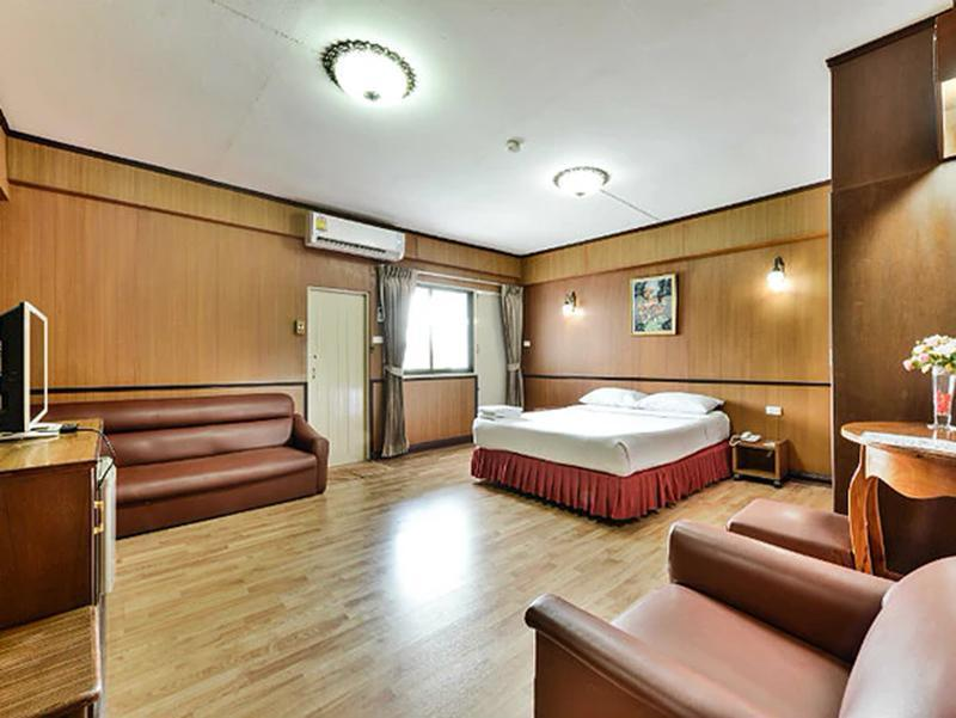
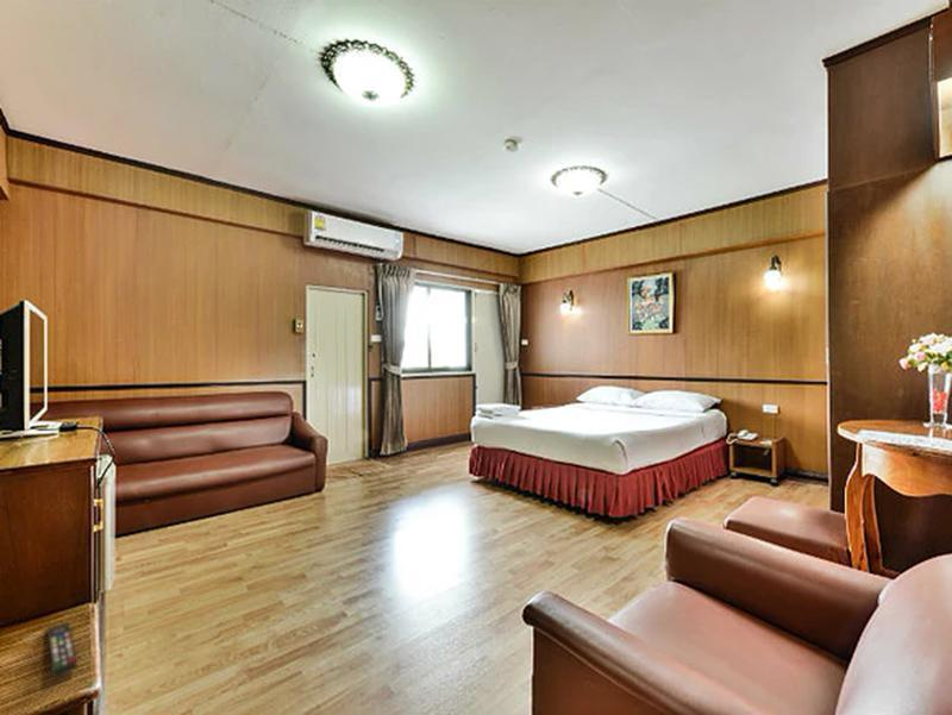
+ remote control (61, 646)
